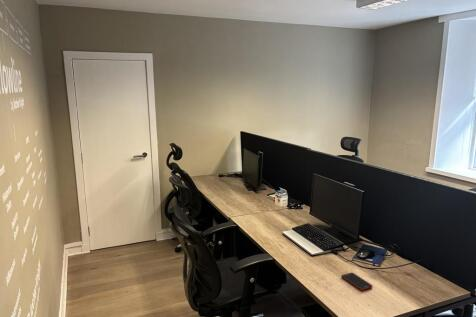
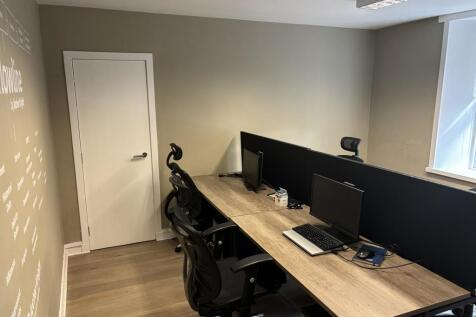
- cell phone (356, 281)
